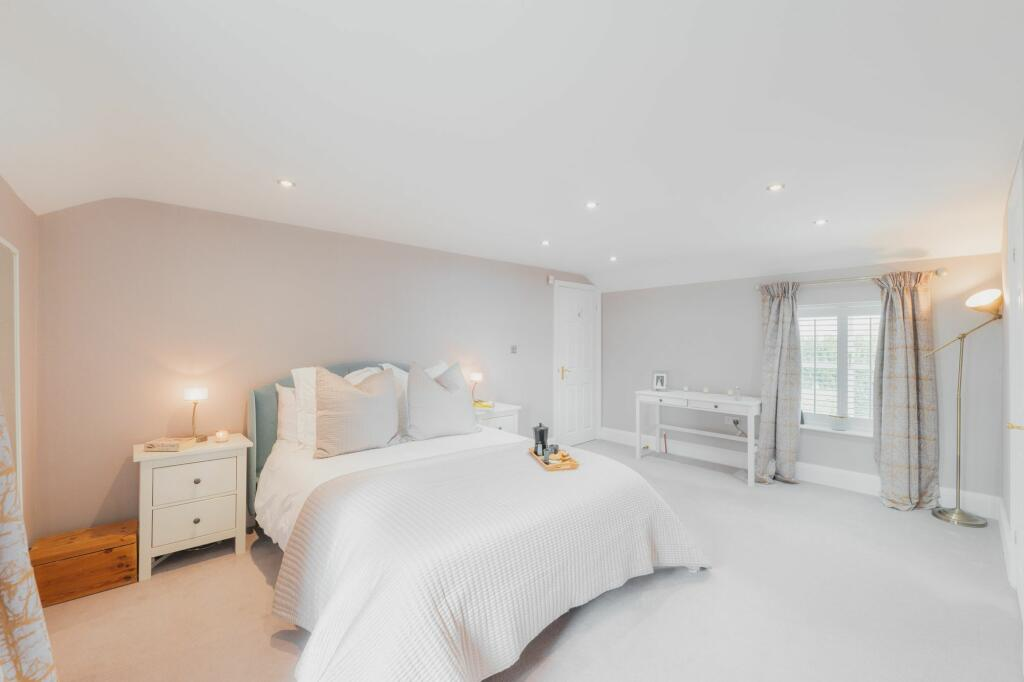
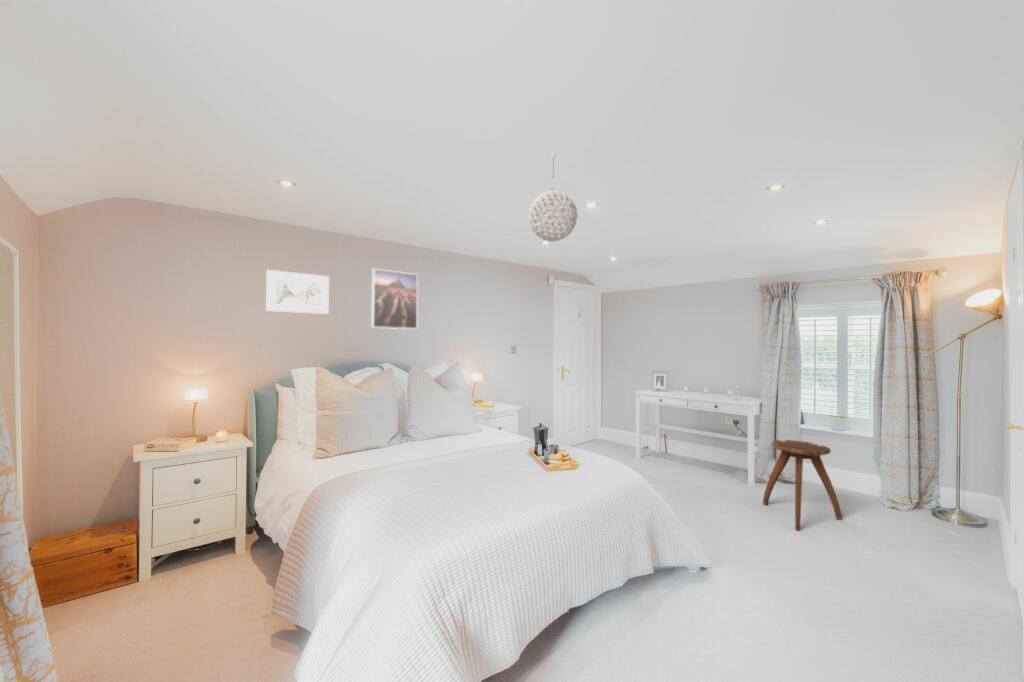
+ stool (801, 482)
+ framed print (298, 292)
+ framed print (395, 299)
+ pendant light (553, 197)
